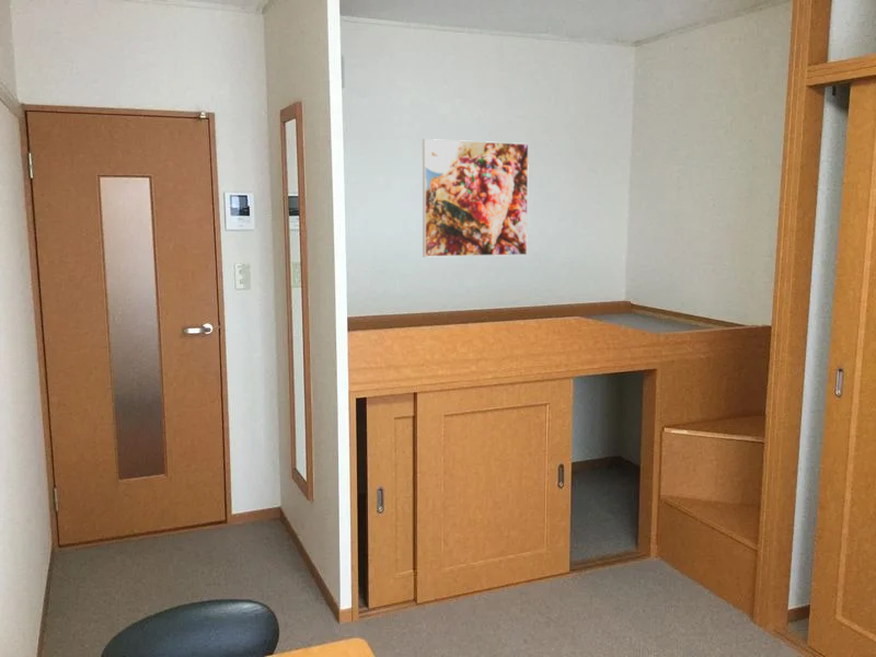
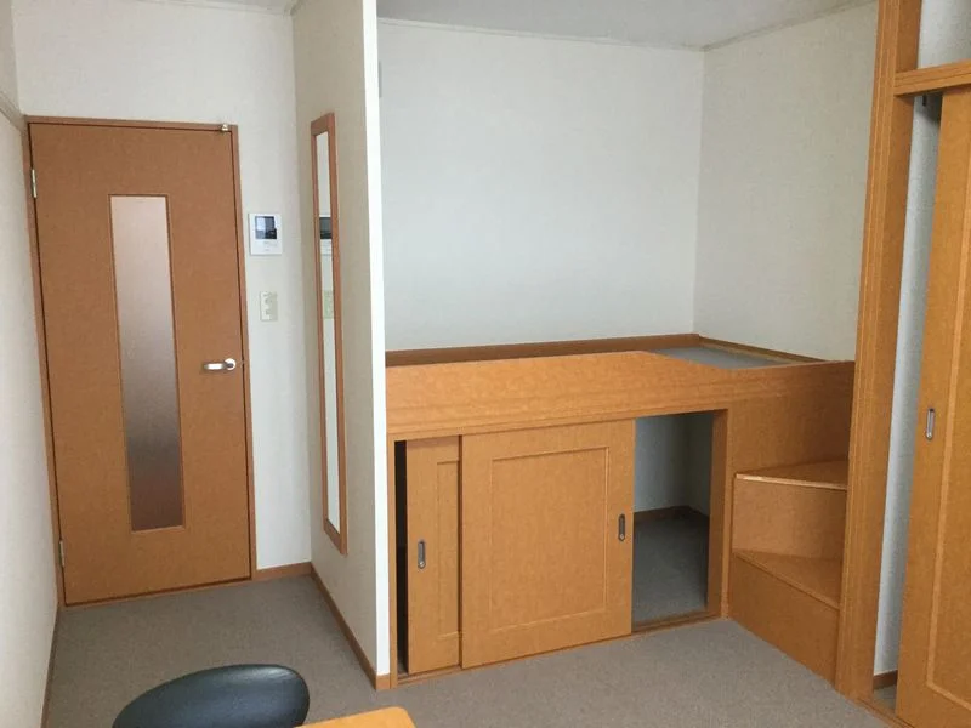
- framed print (476, 199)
